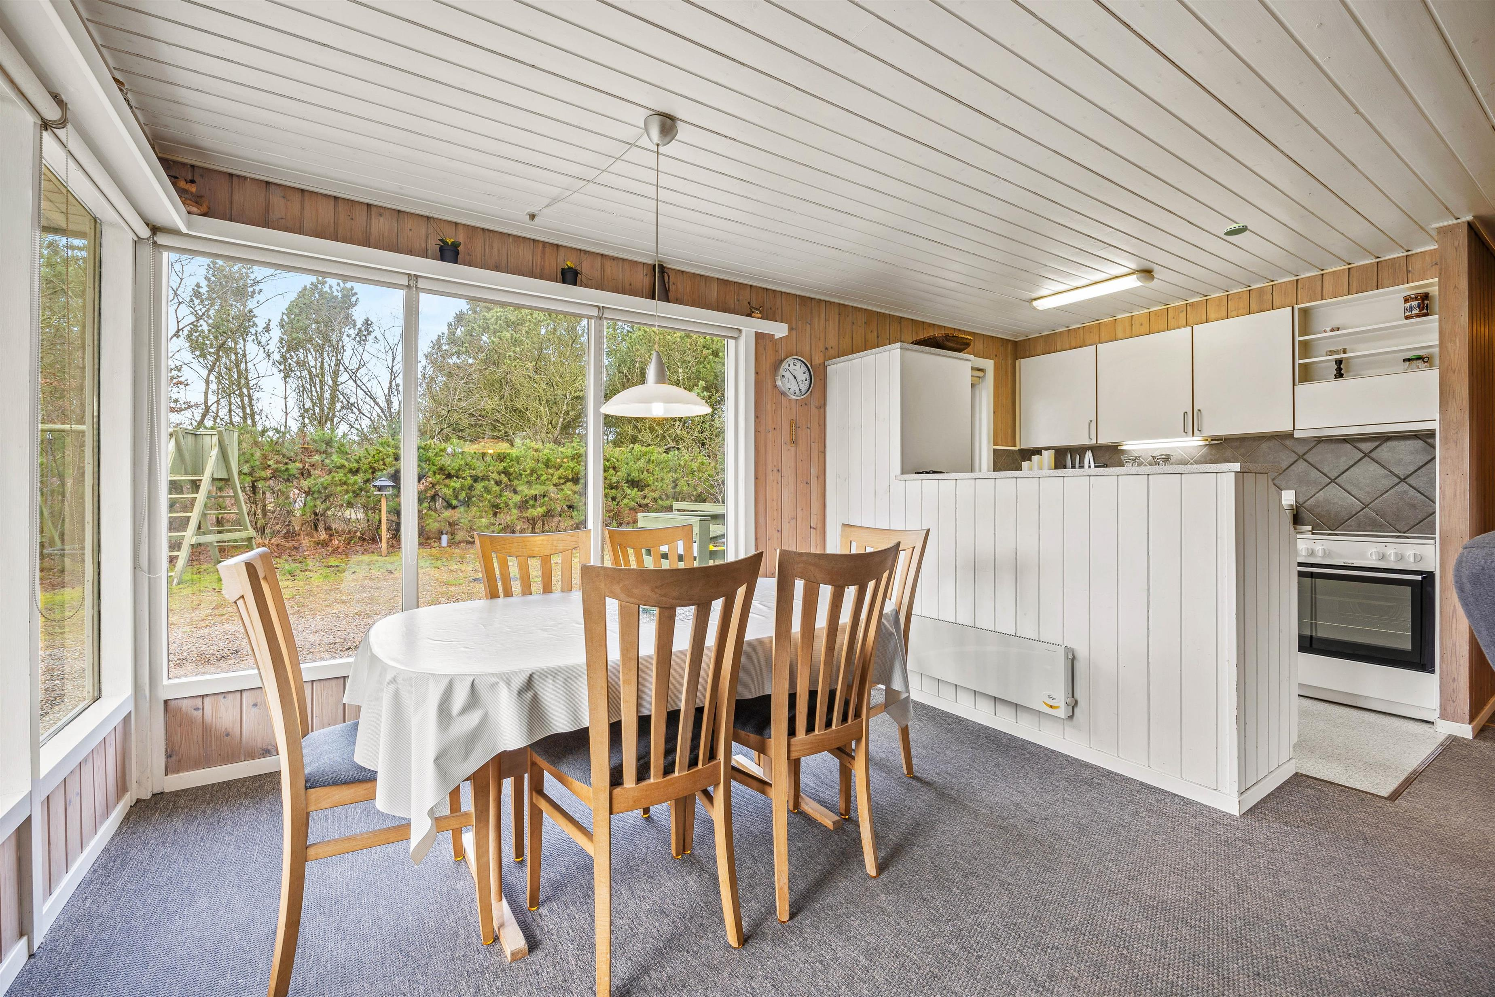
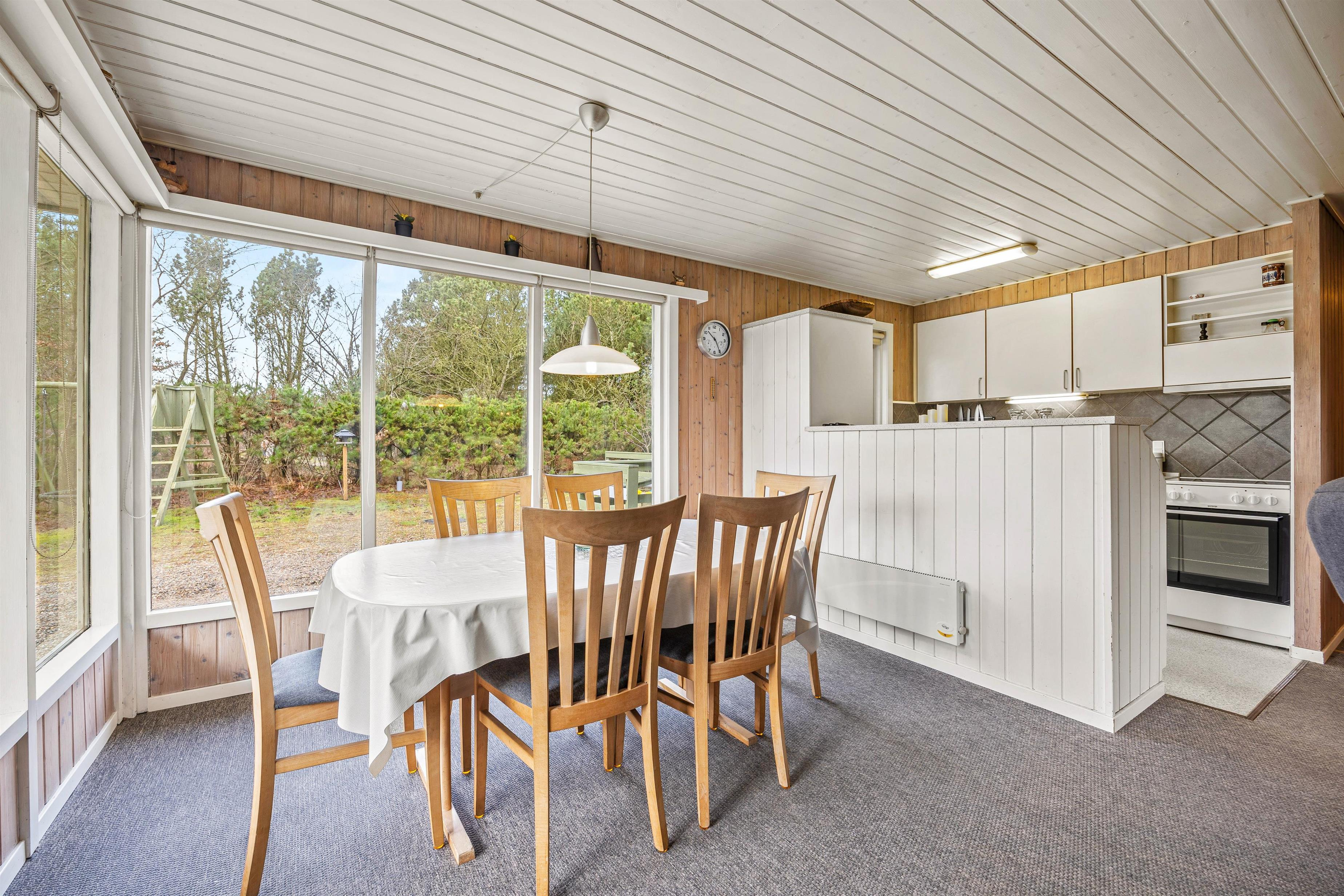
- smoke detector (1236, 229)
